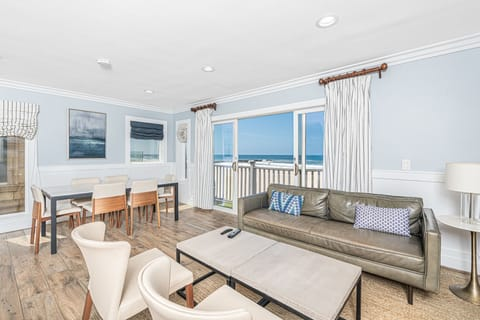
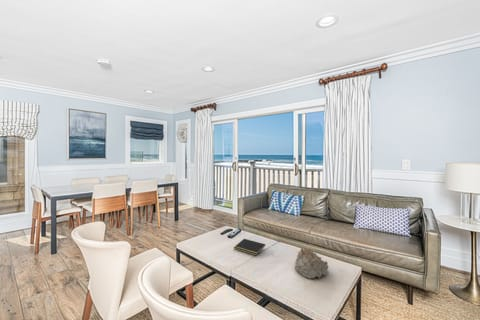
+ notepad (249, 246)
+ seashell (310, 261)
